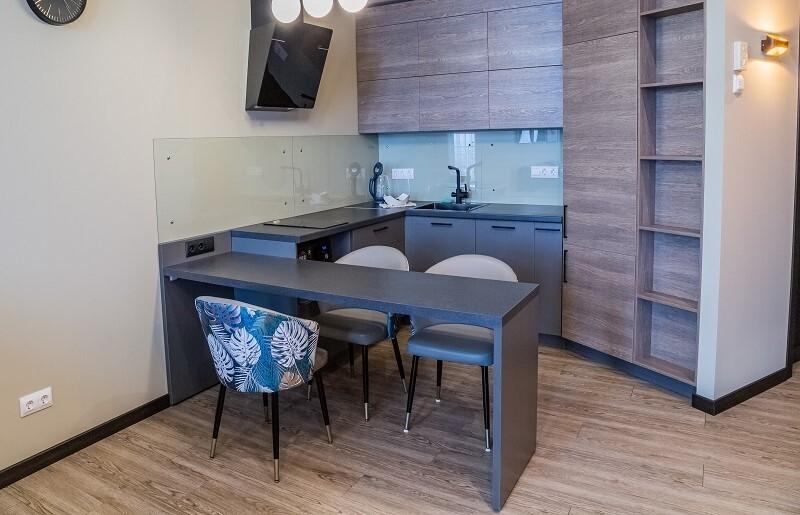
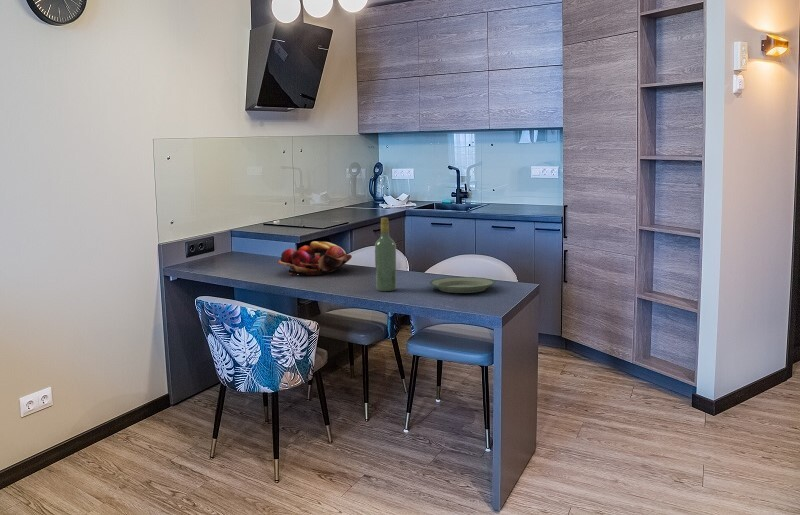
+ fruit basket (315, 257)
+ wine bottle (385, 254)
+ plate (462, 285)
